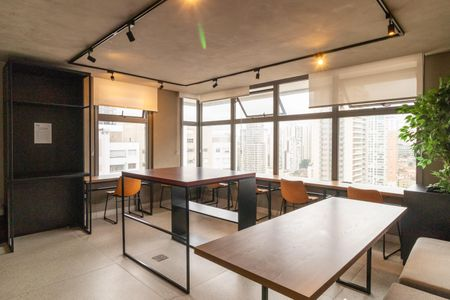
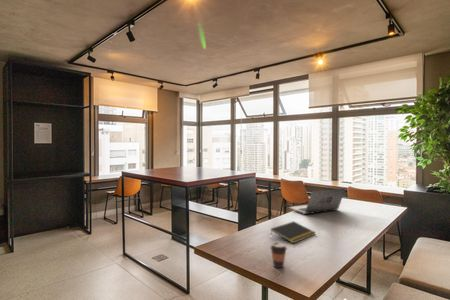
+ notepad (293, 231)
+ laptop (316, 198)
+ coffee cup (278, 255)
